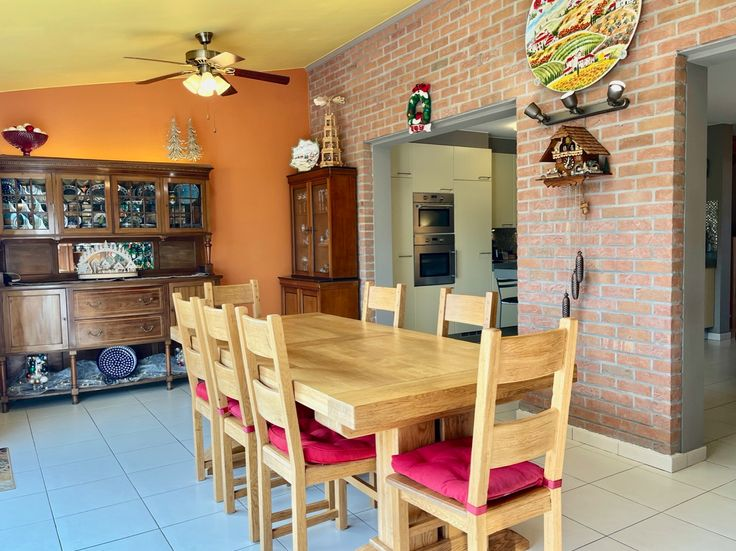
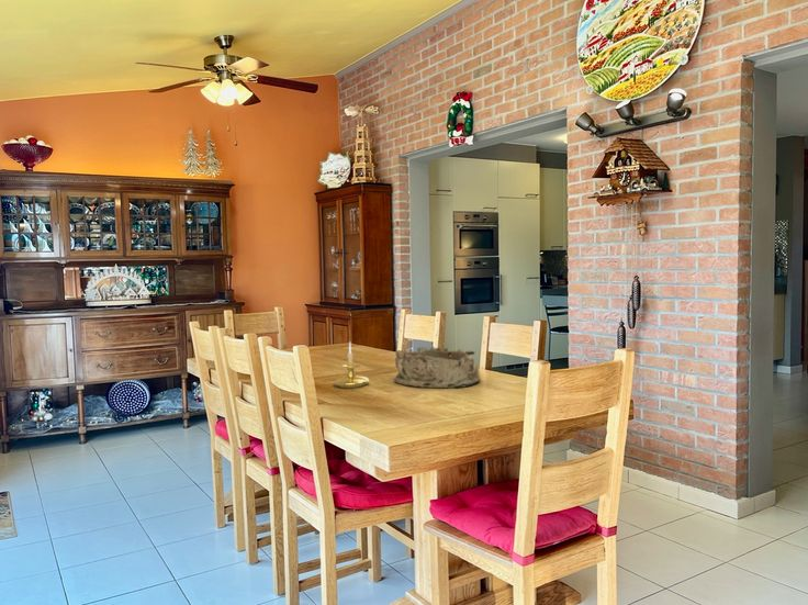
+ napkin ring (436, 365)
+ candle holder (349, 363)
